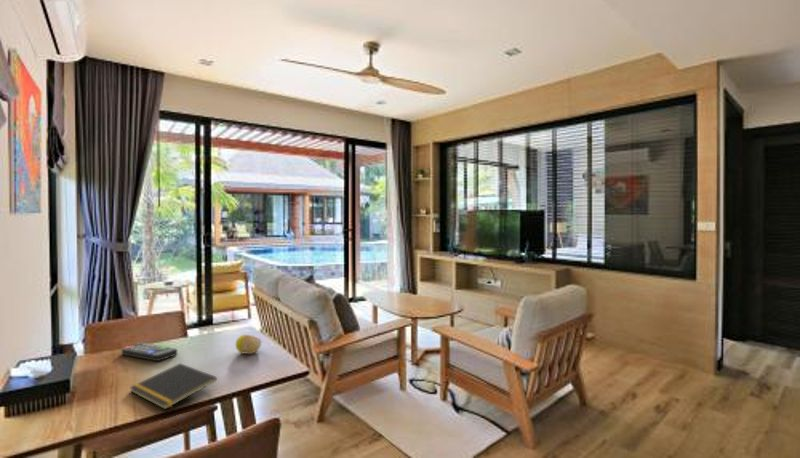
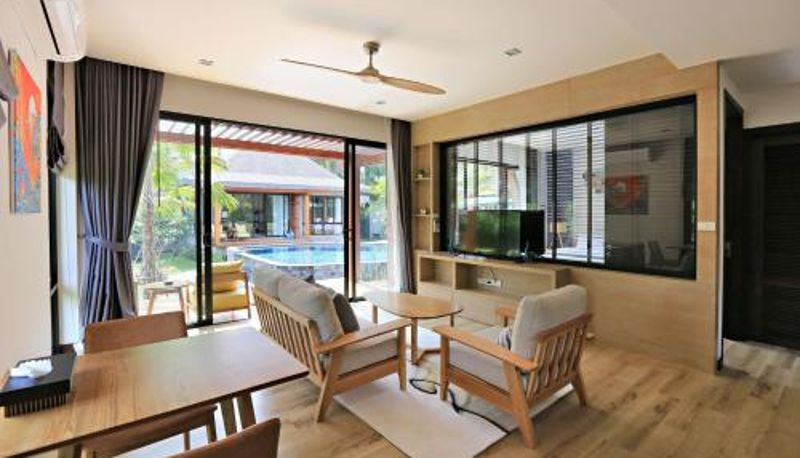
- fruit (248, 343)
- remote control (149, 351)
- notepad (173, 383)
